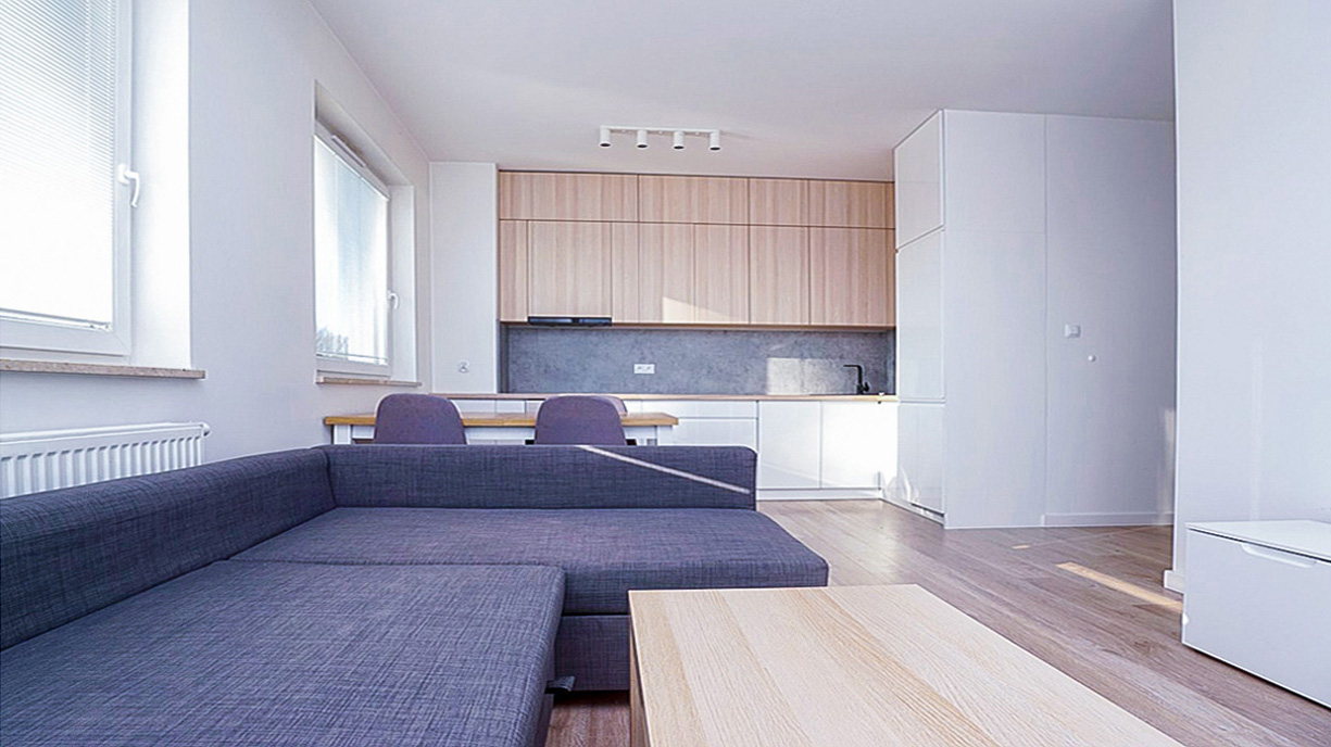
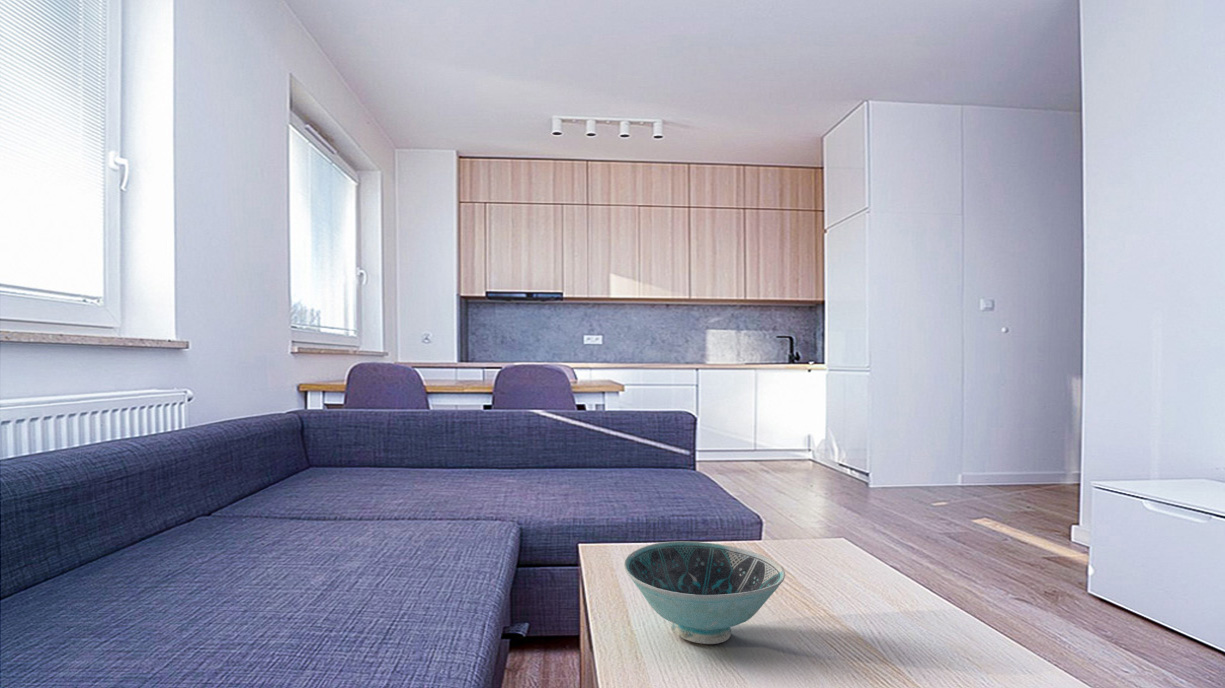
+ bowl (703, 597)
